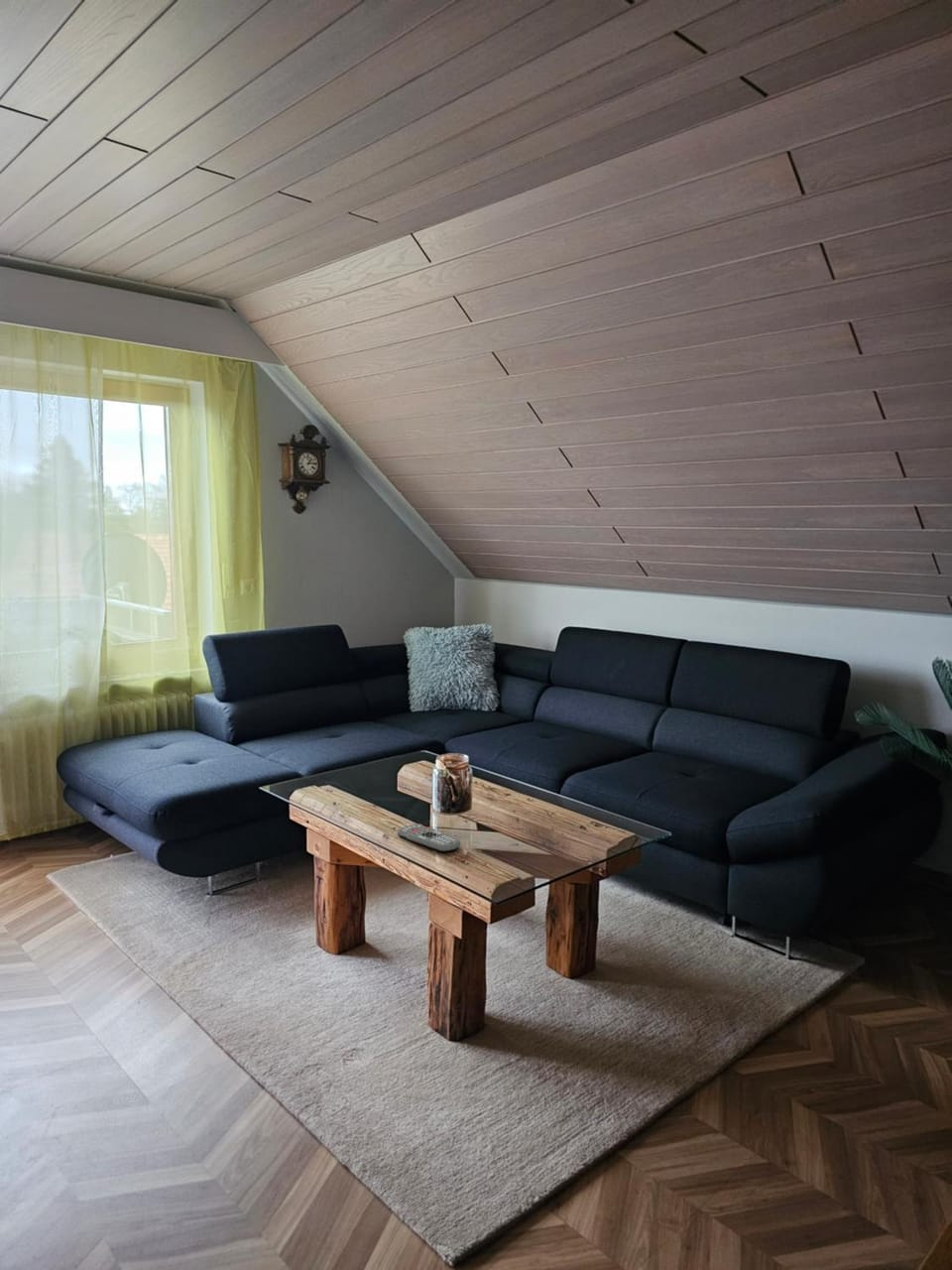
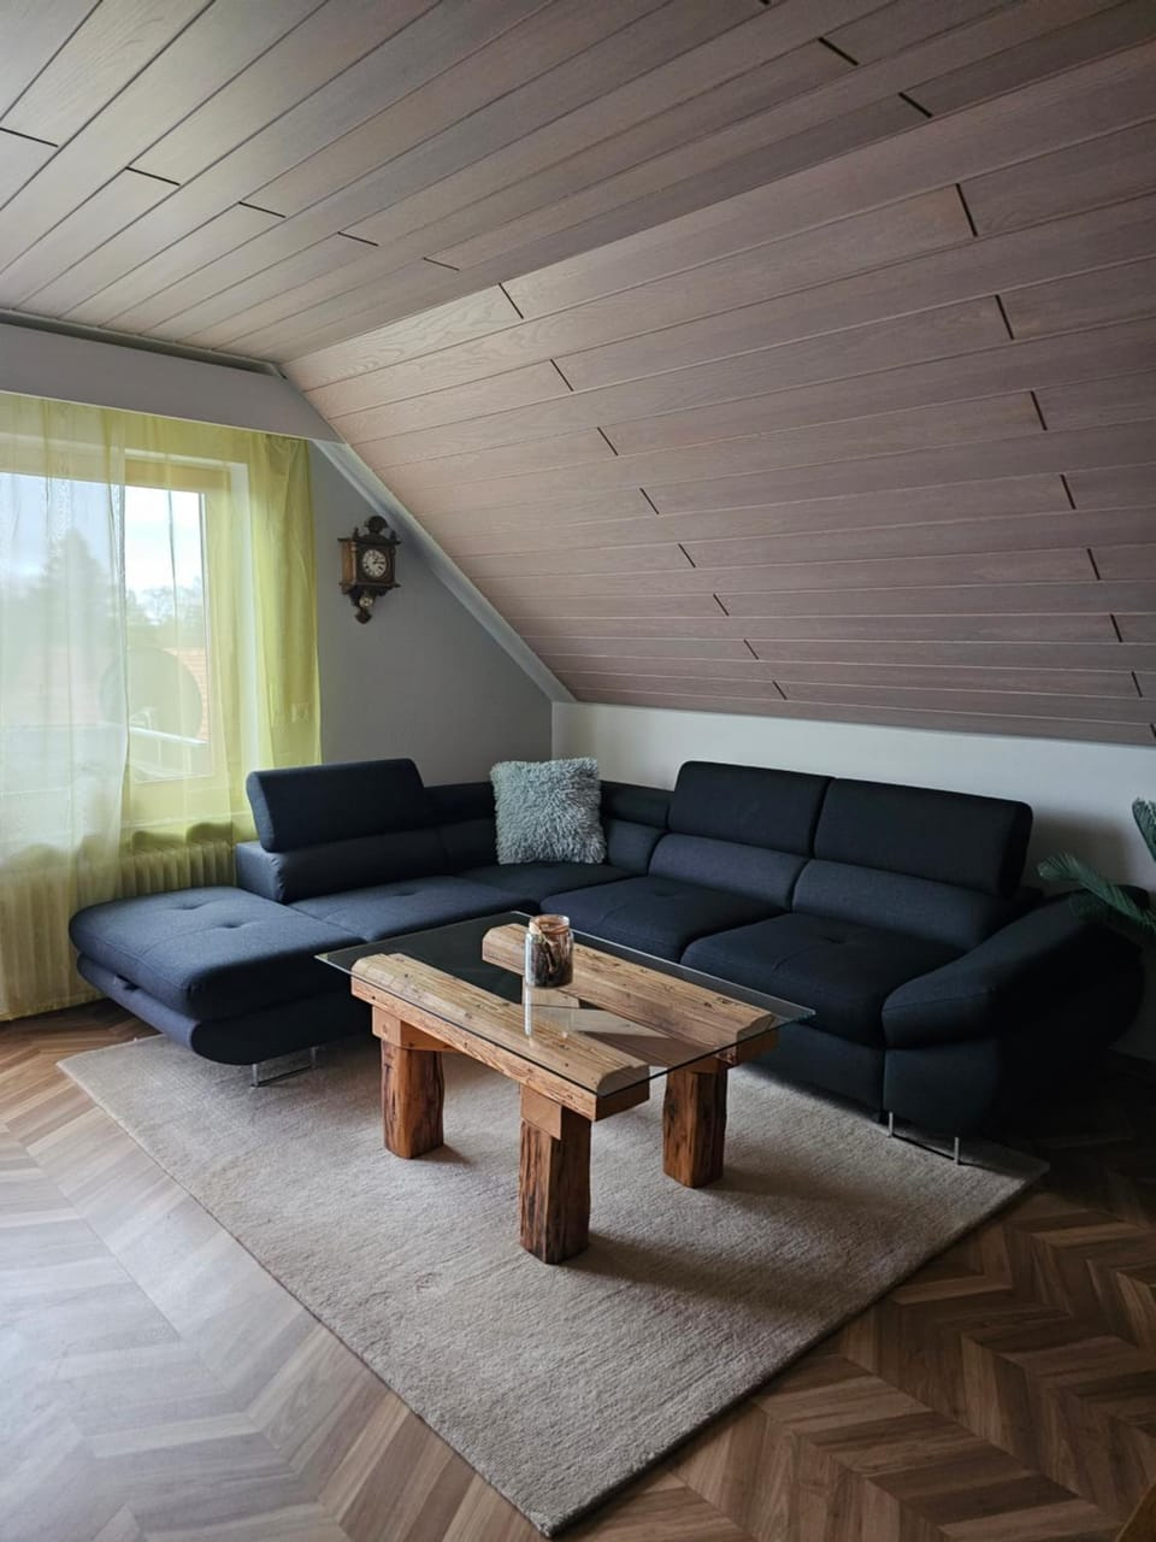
- remote control (429, 838)
